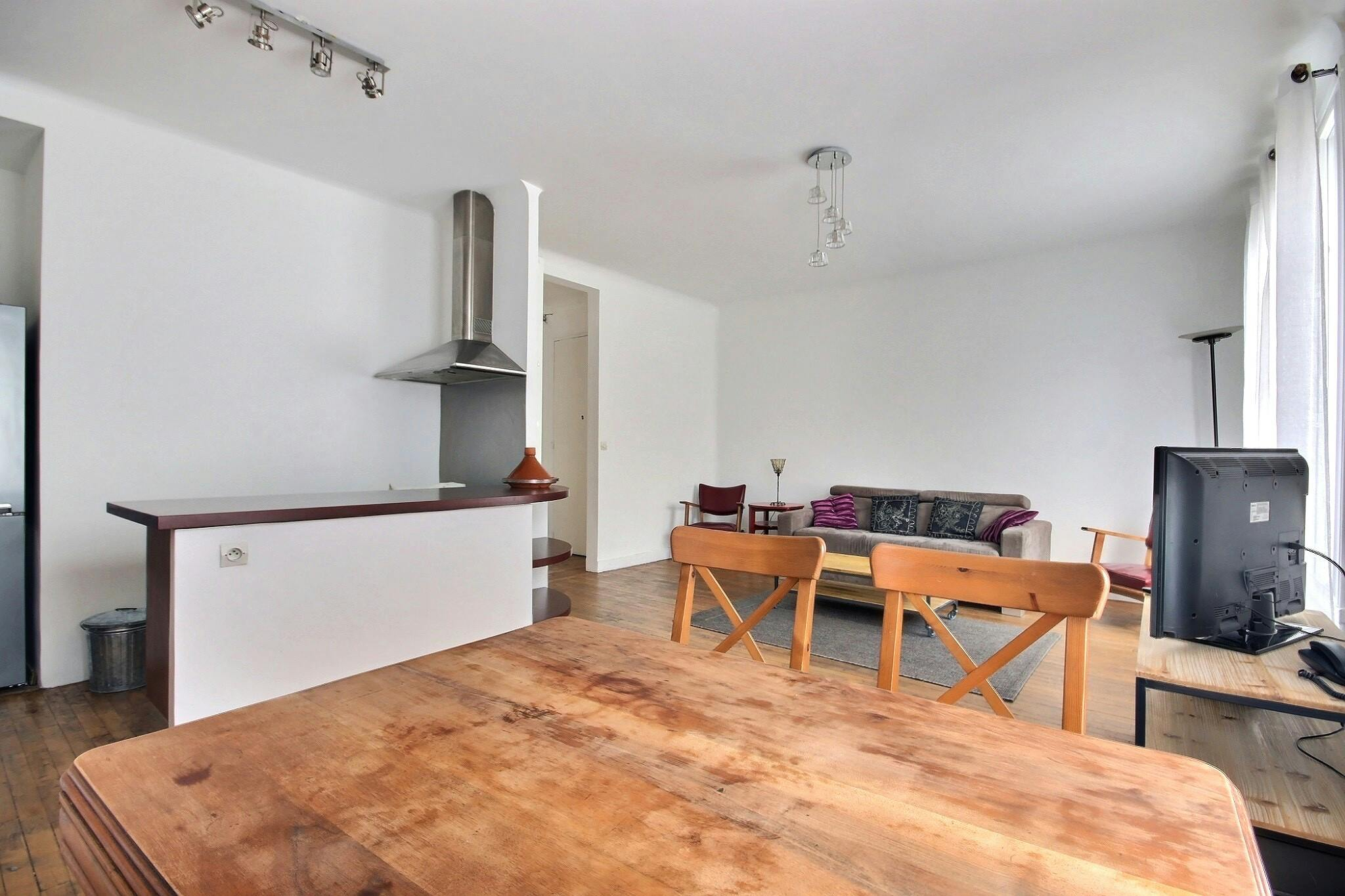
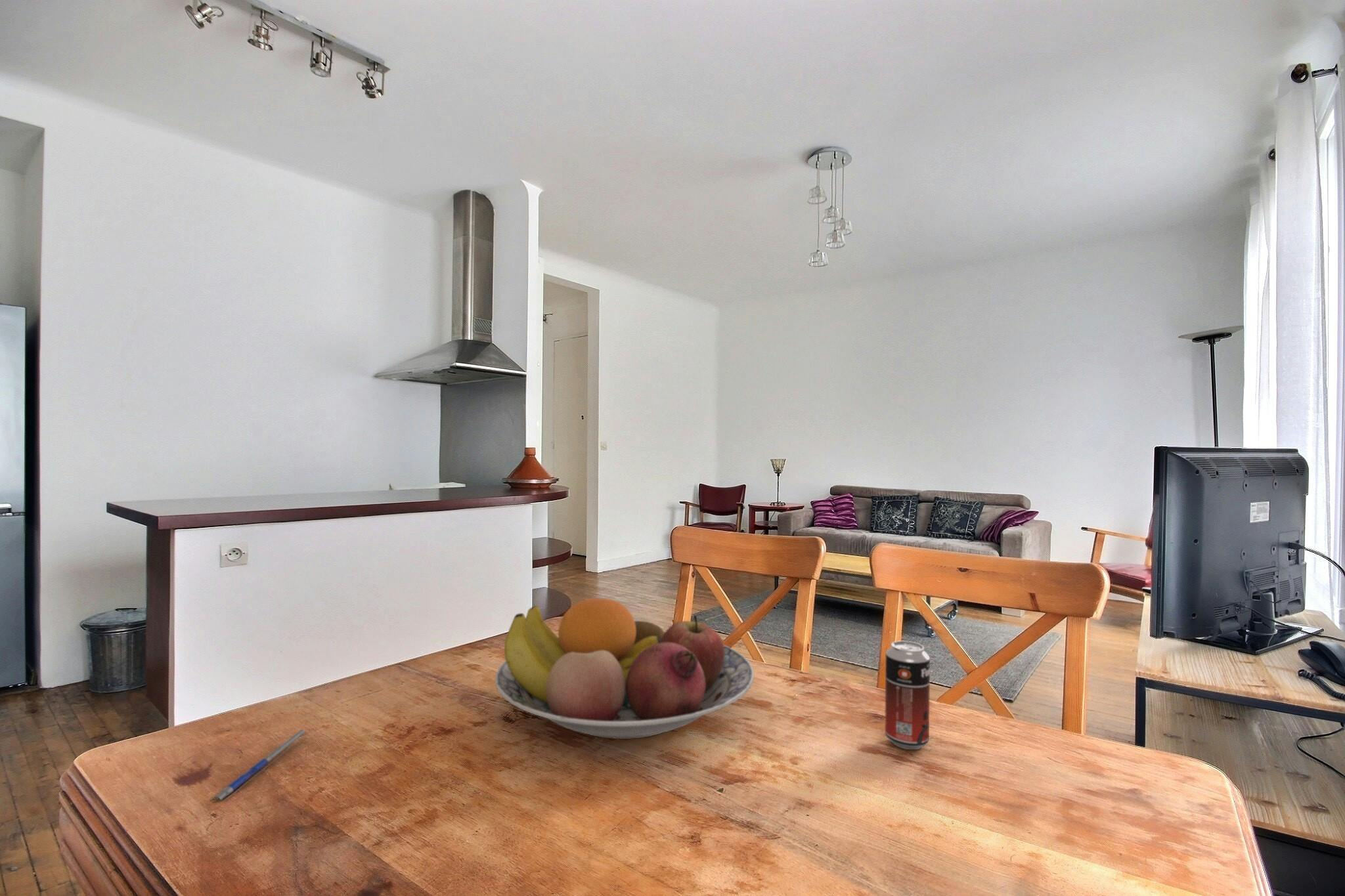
+ beverage can (907, 694)
+ pen (265, 760)
+ fruit bowl (627, 656)
